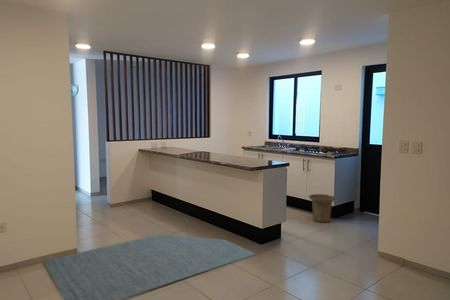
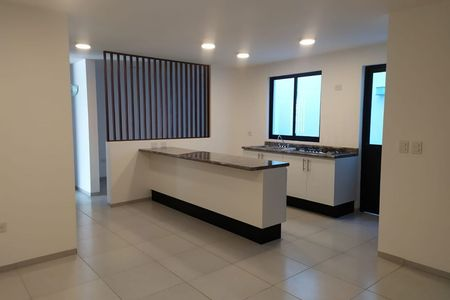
- rug (152, 257)
- basket (321, 208)
